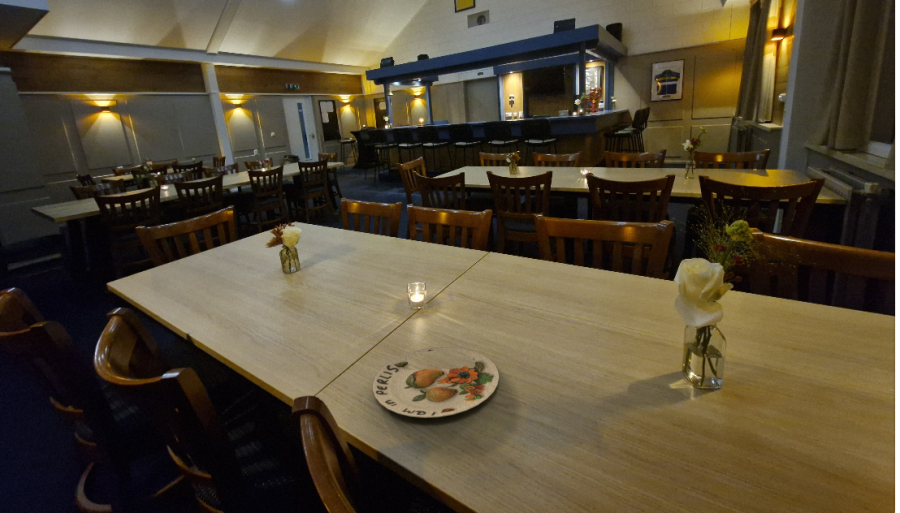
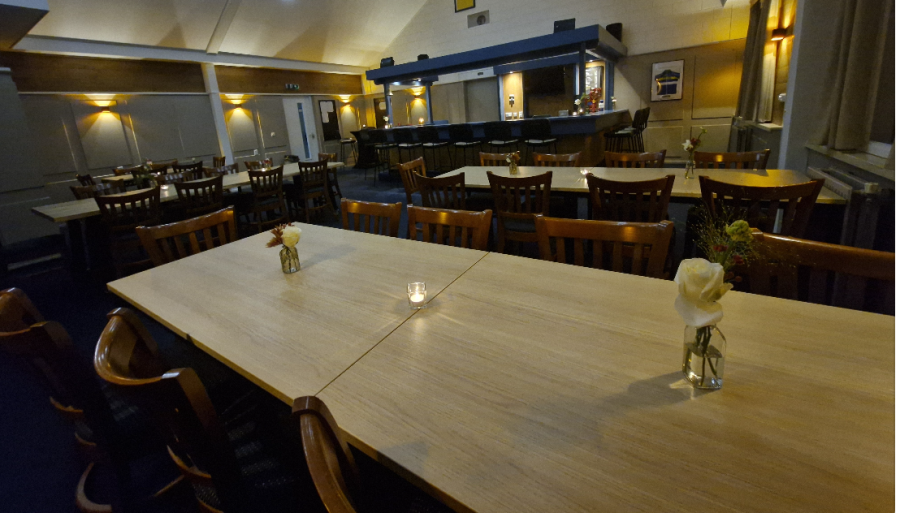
- plate (436, 378)
